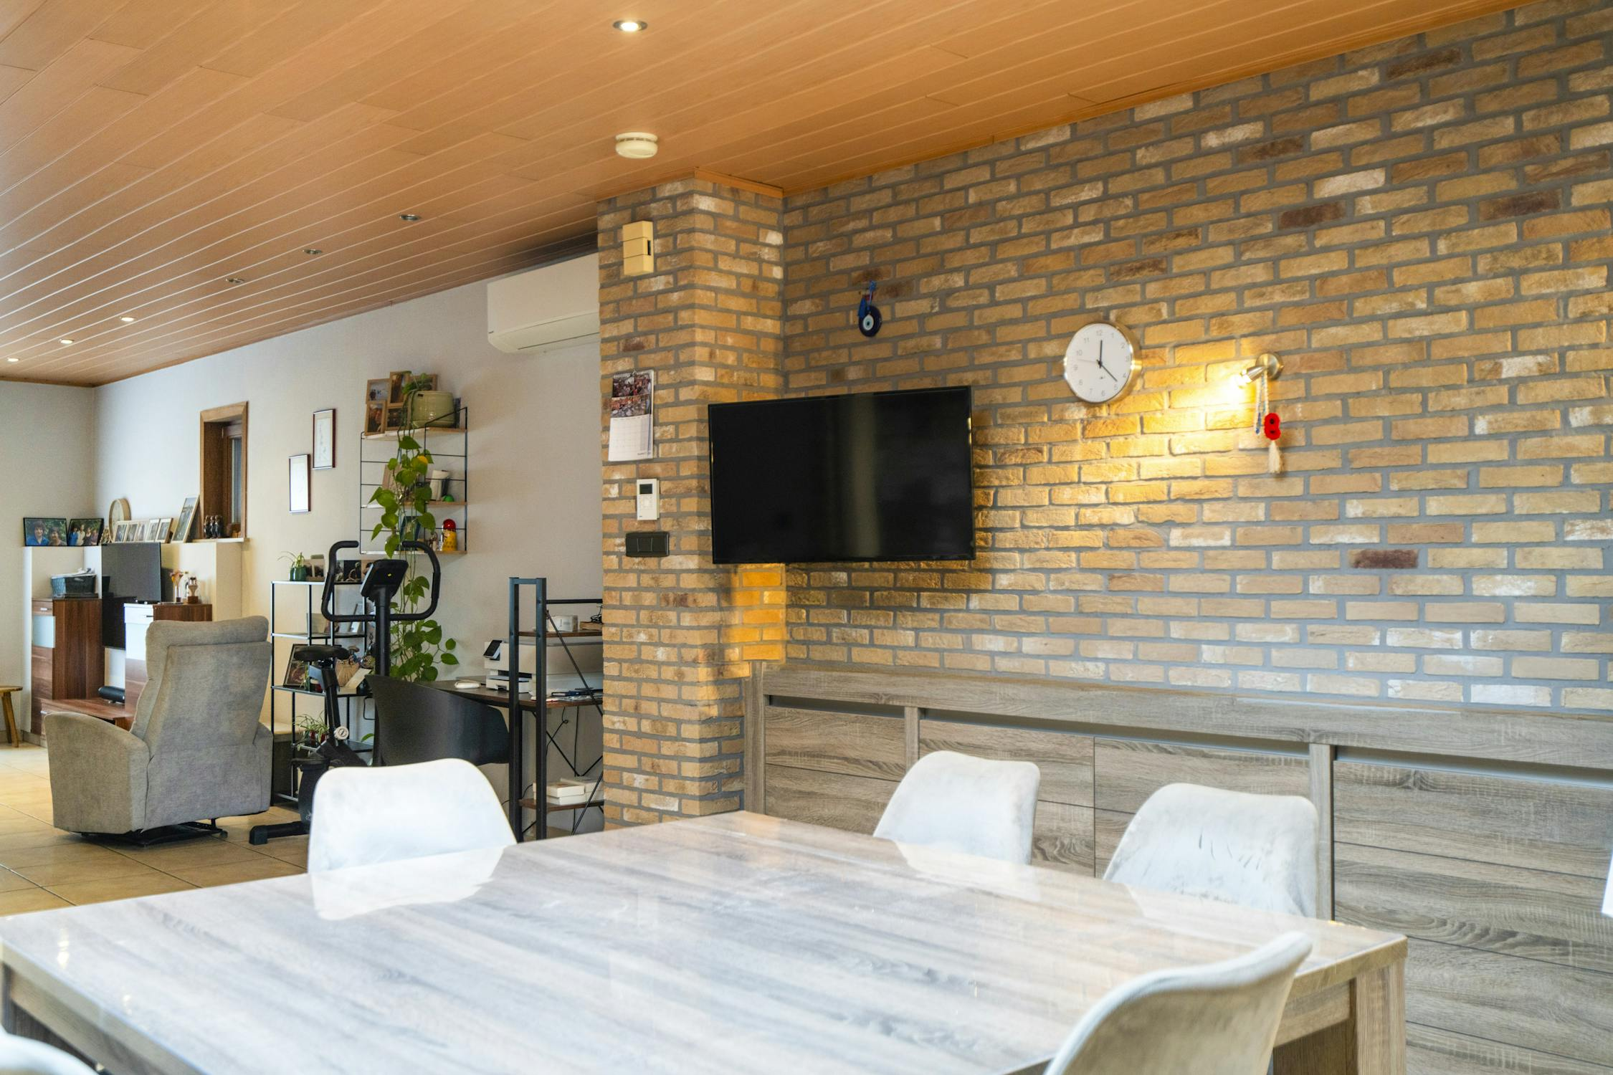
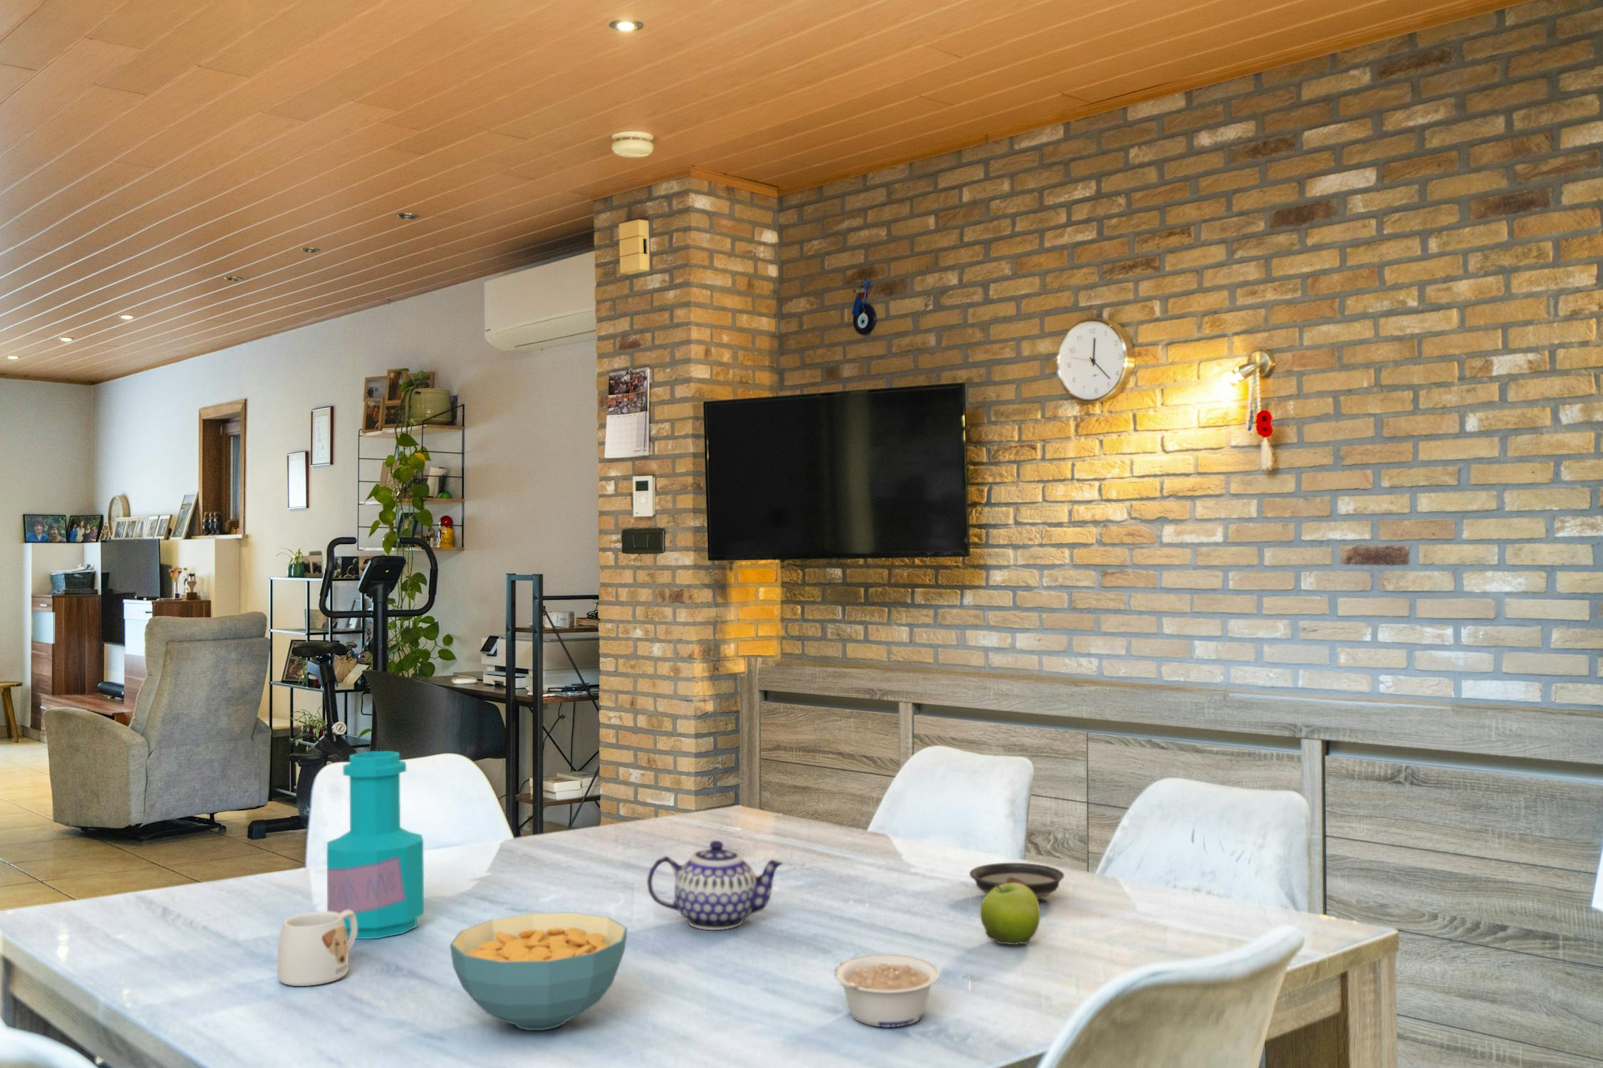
+ fruit (1009, 912)
+ saucer (1019, 883)
+ mug (323, 944)
+ cereal bowl (540, 979)
+ bottle (375, 840)
+ teapot (714, 881)
+ legume (887, 989)
